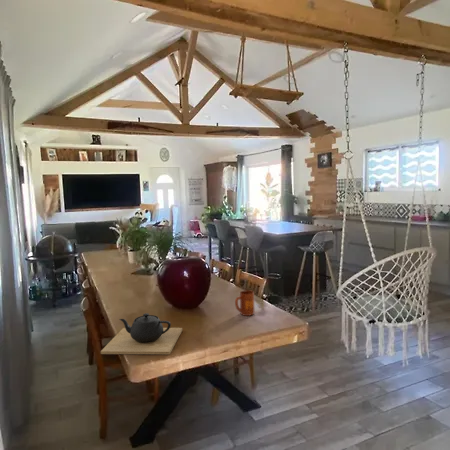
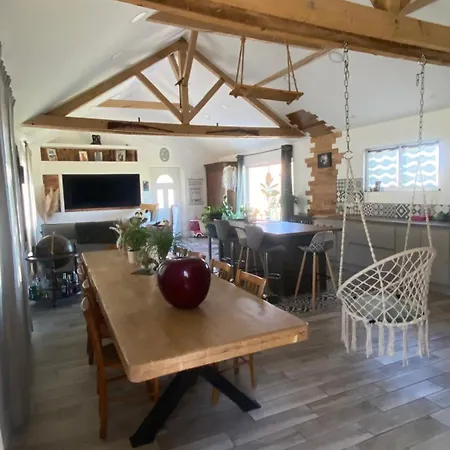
- mug (244, 303)
- teapot (143, 327)
